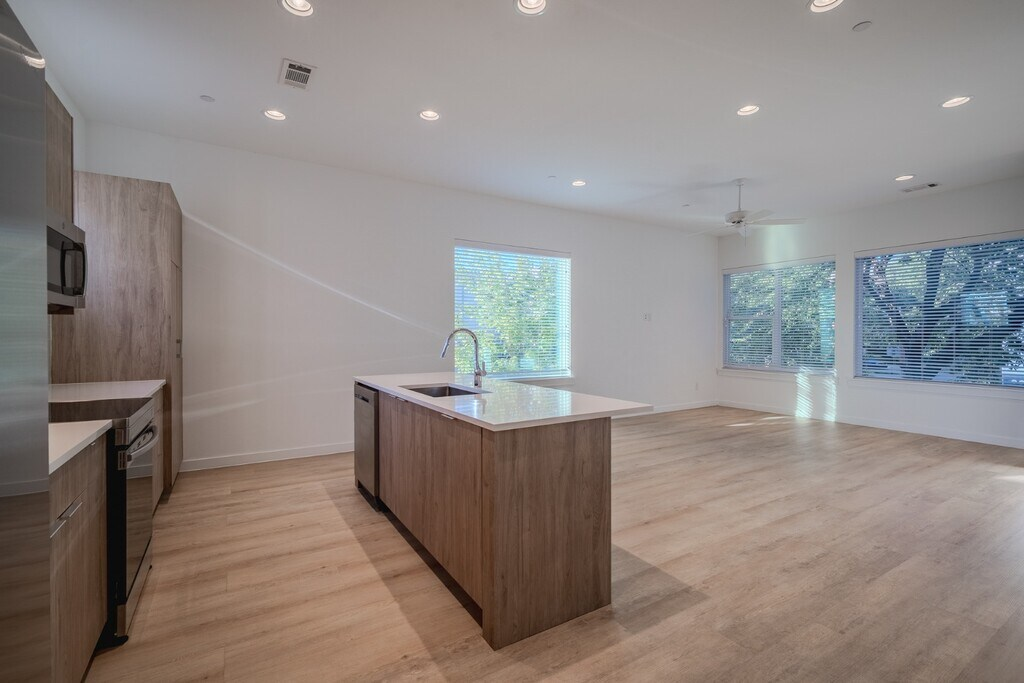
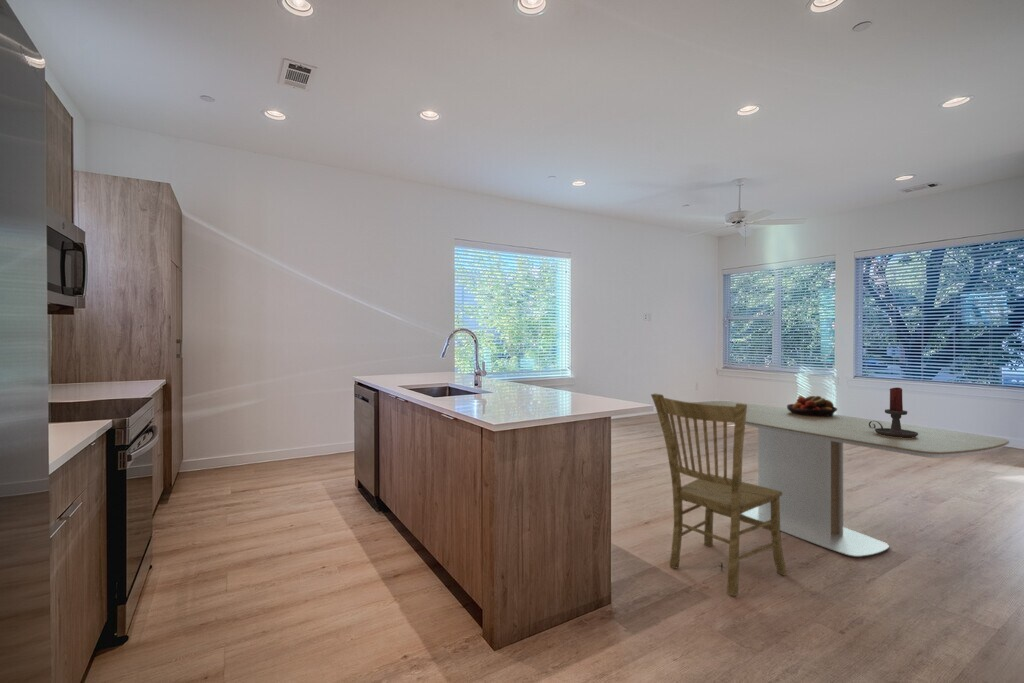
+ dining chair (720, 483)
+ dining table (798, 471)
+ fruit bowl (810, 404)
+ candle holder (890, 410)
